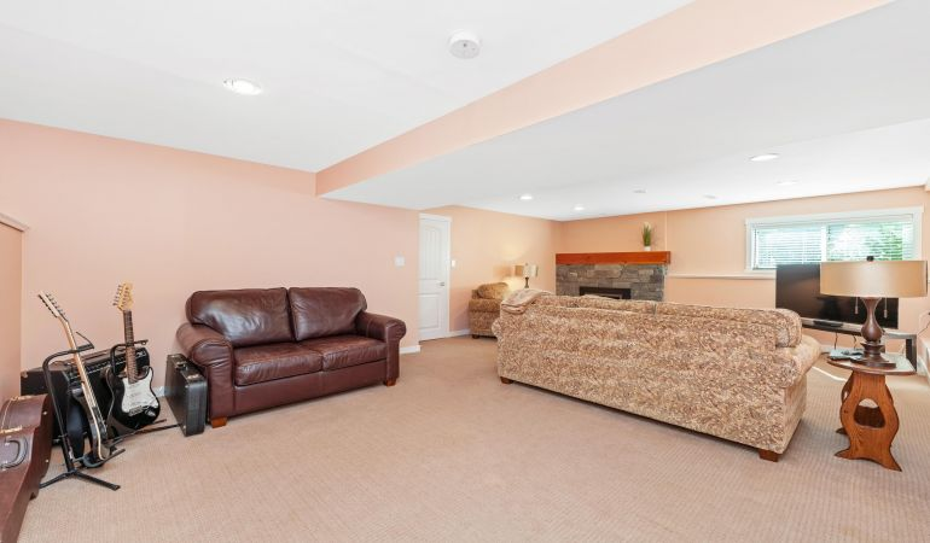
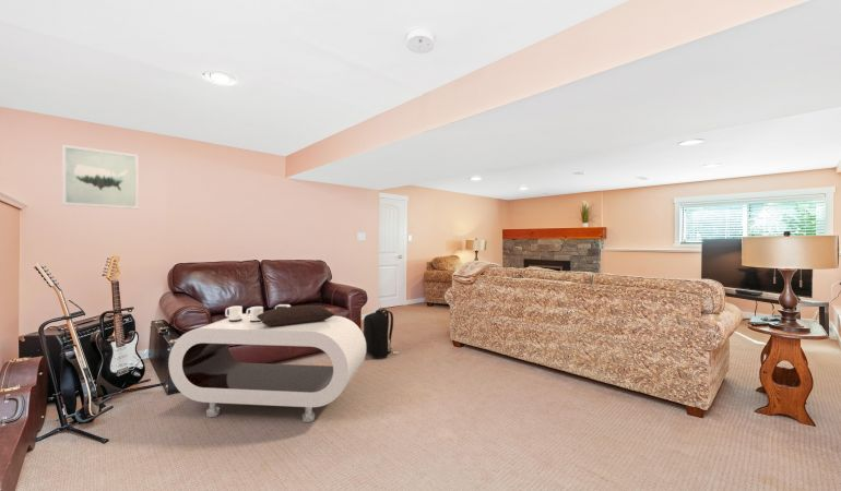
+ backpack (380, 332)
+ coffee table (271, 363)
+ wall art (102, 178)
